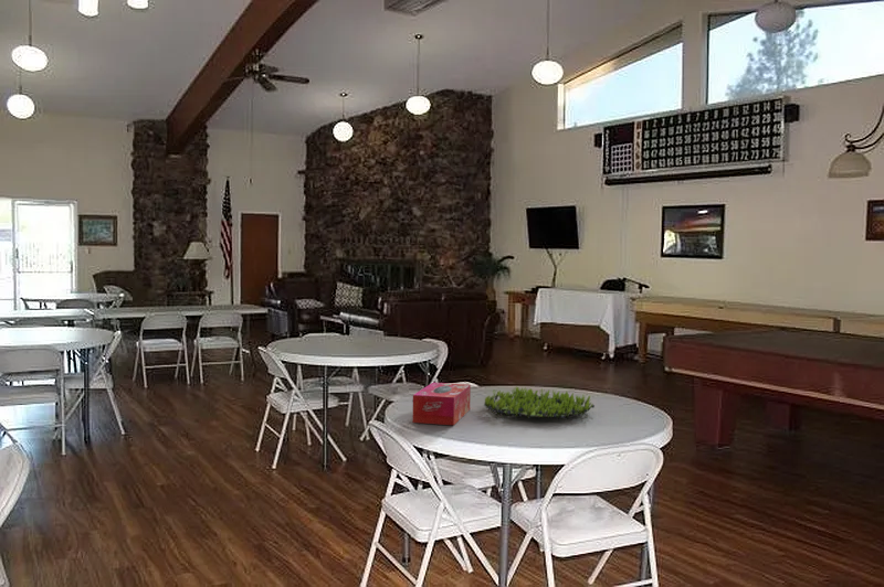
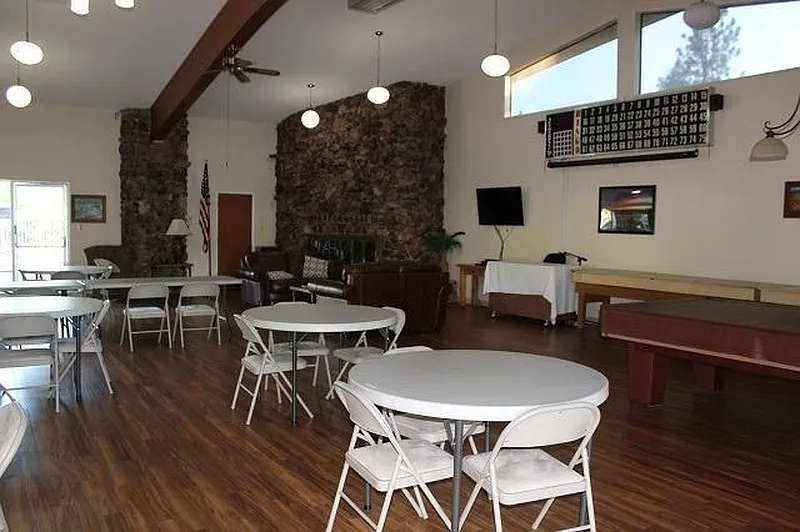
- tissue box (442, 402)
- plant (538, 403)
